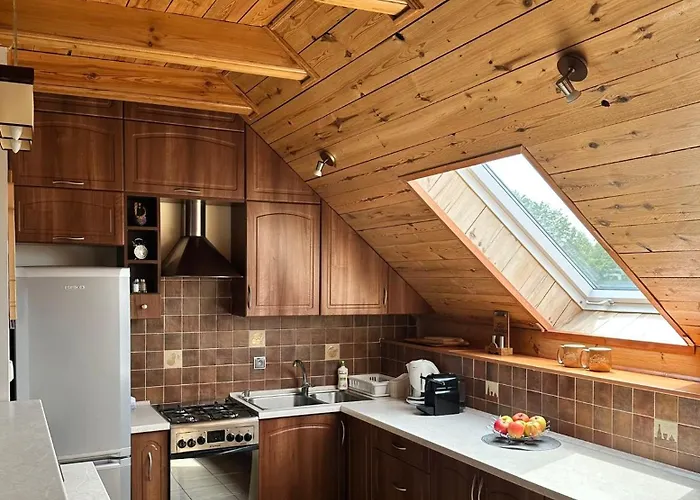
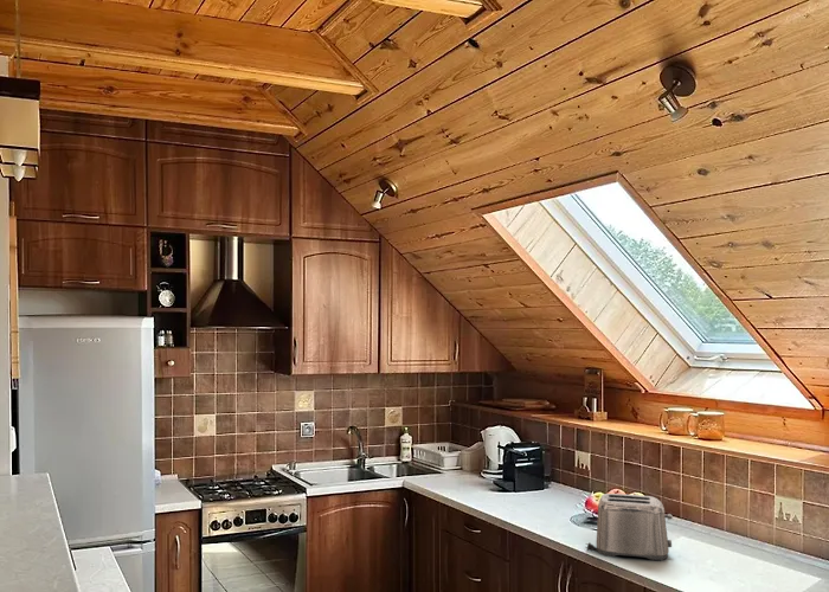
+ toaster (628, 525)
